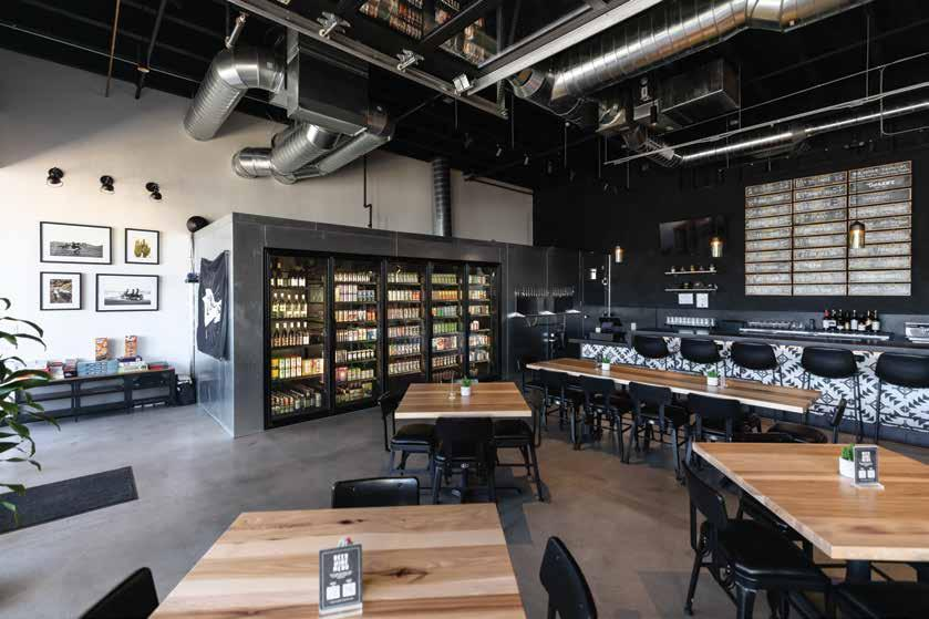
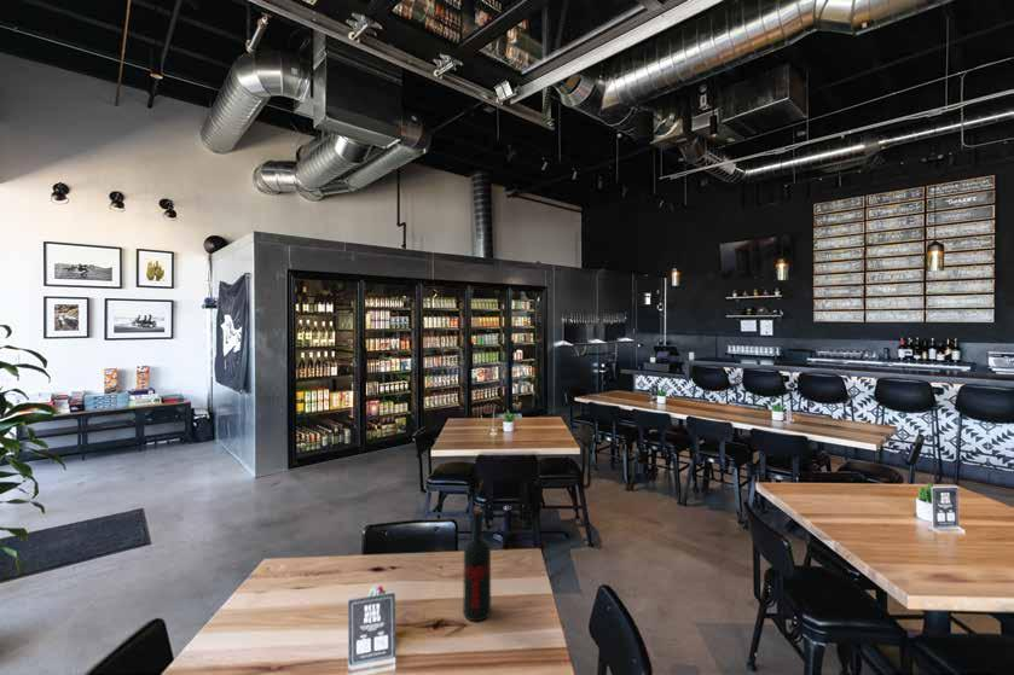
+ wine bottle (476, 561)
